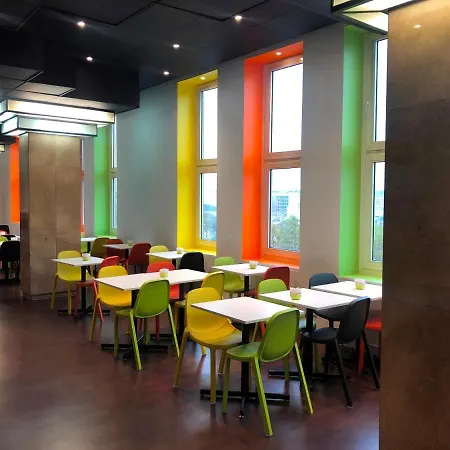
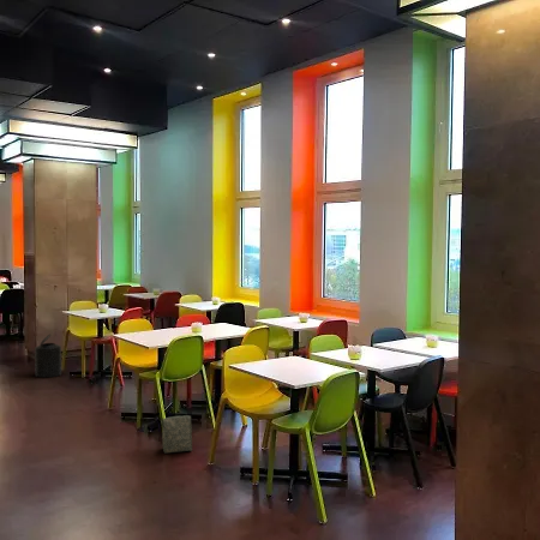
+ bag (176, 432)
+ trash can (48, 354)
